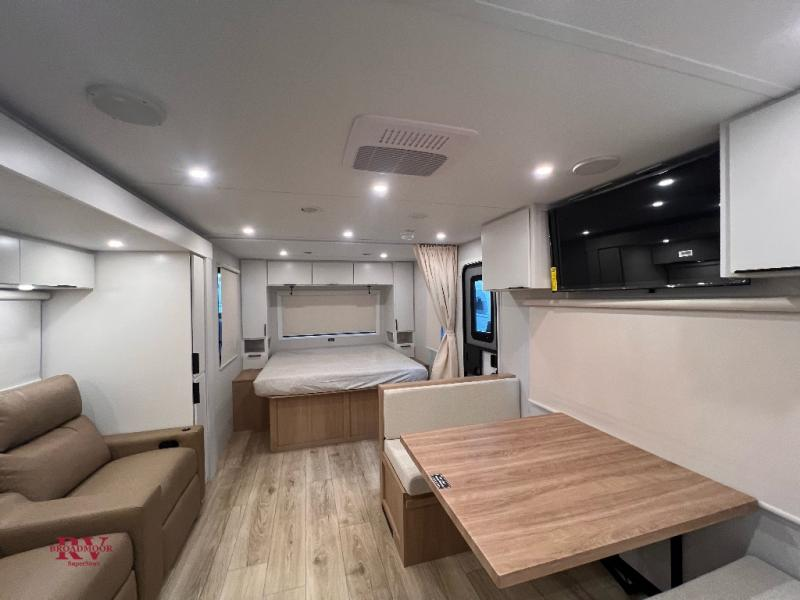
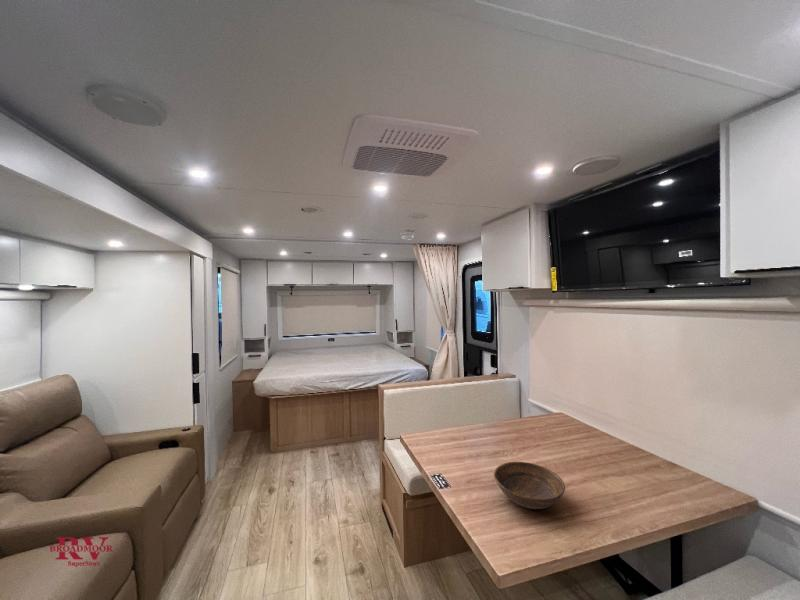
+ bowl (528, 489)
